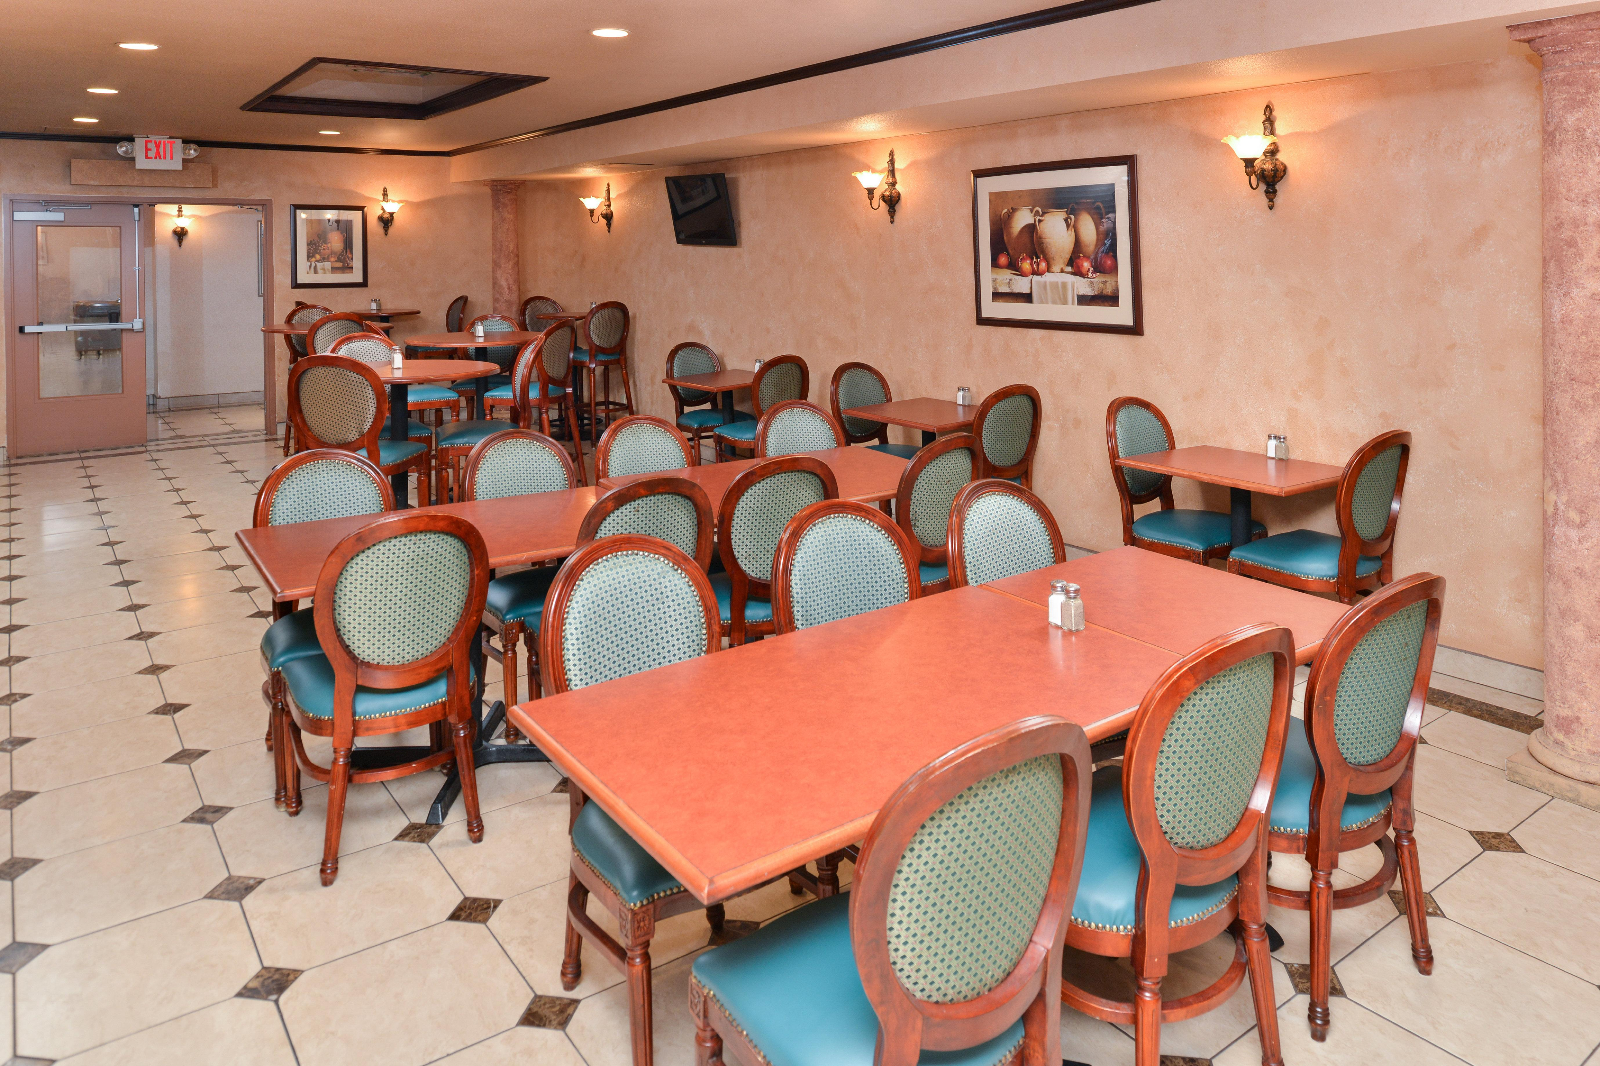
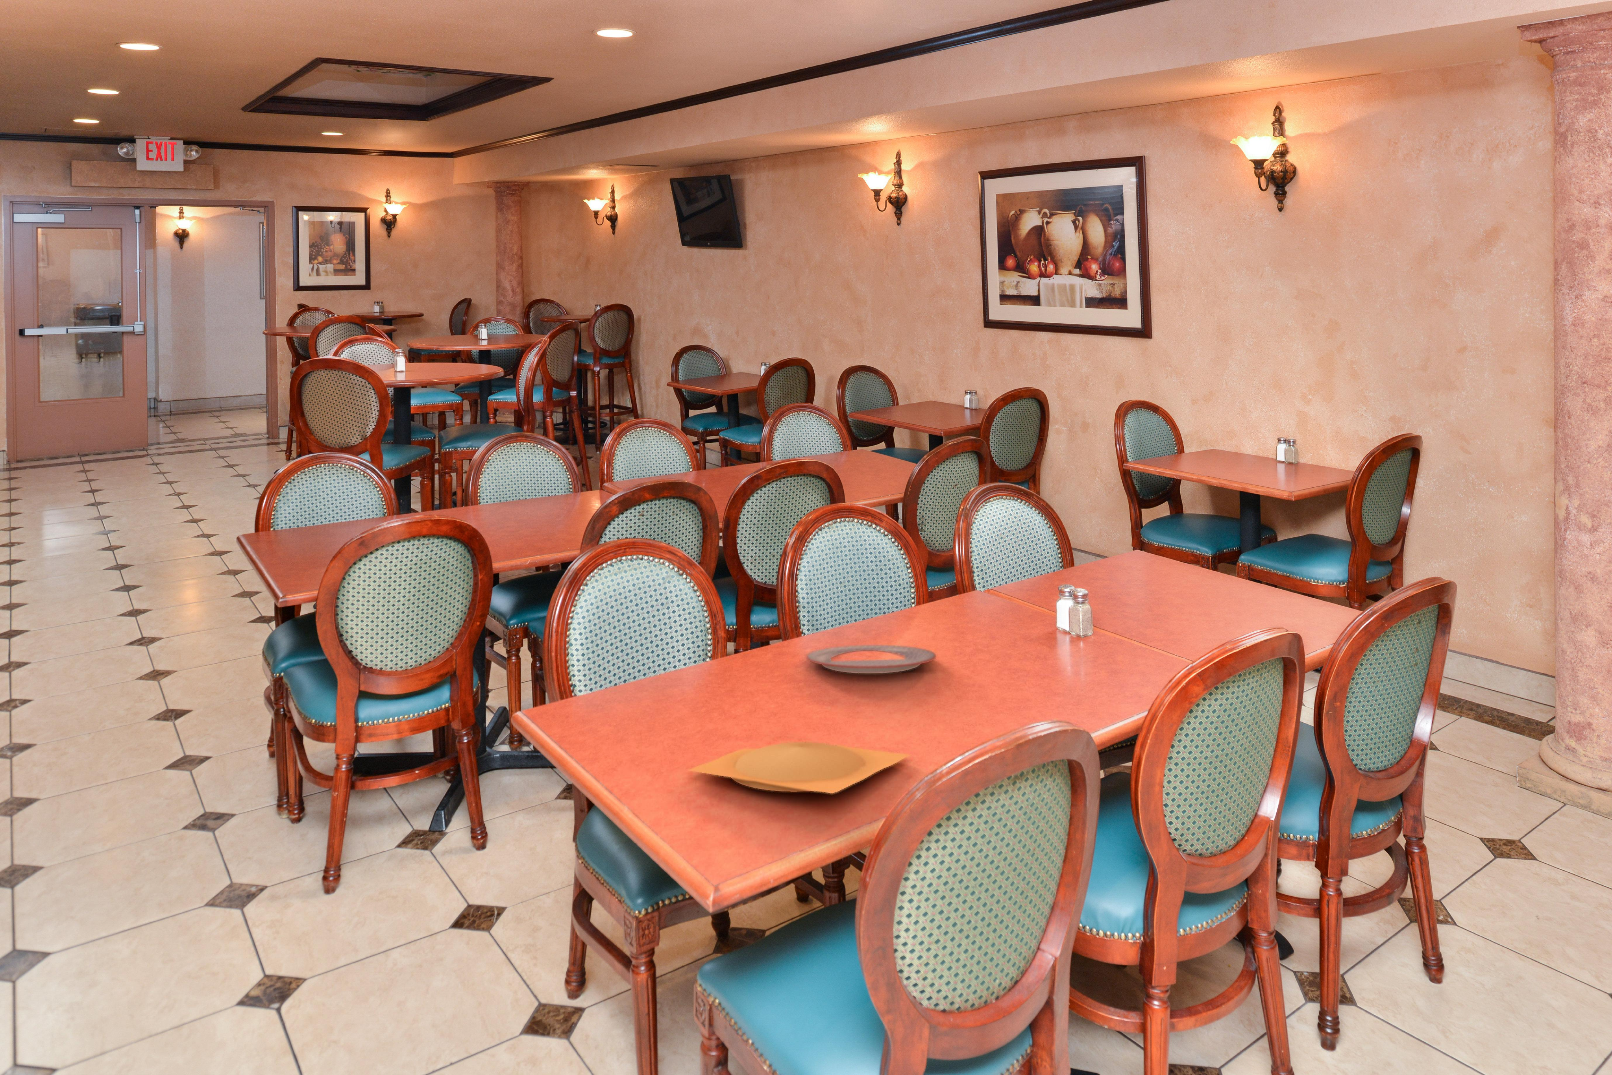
+ plate (801, 759)
+ plate (871, 660)
